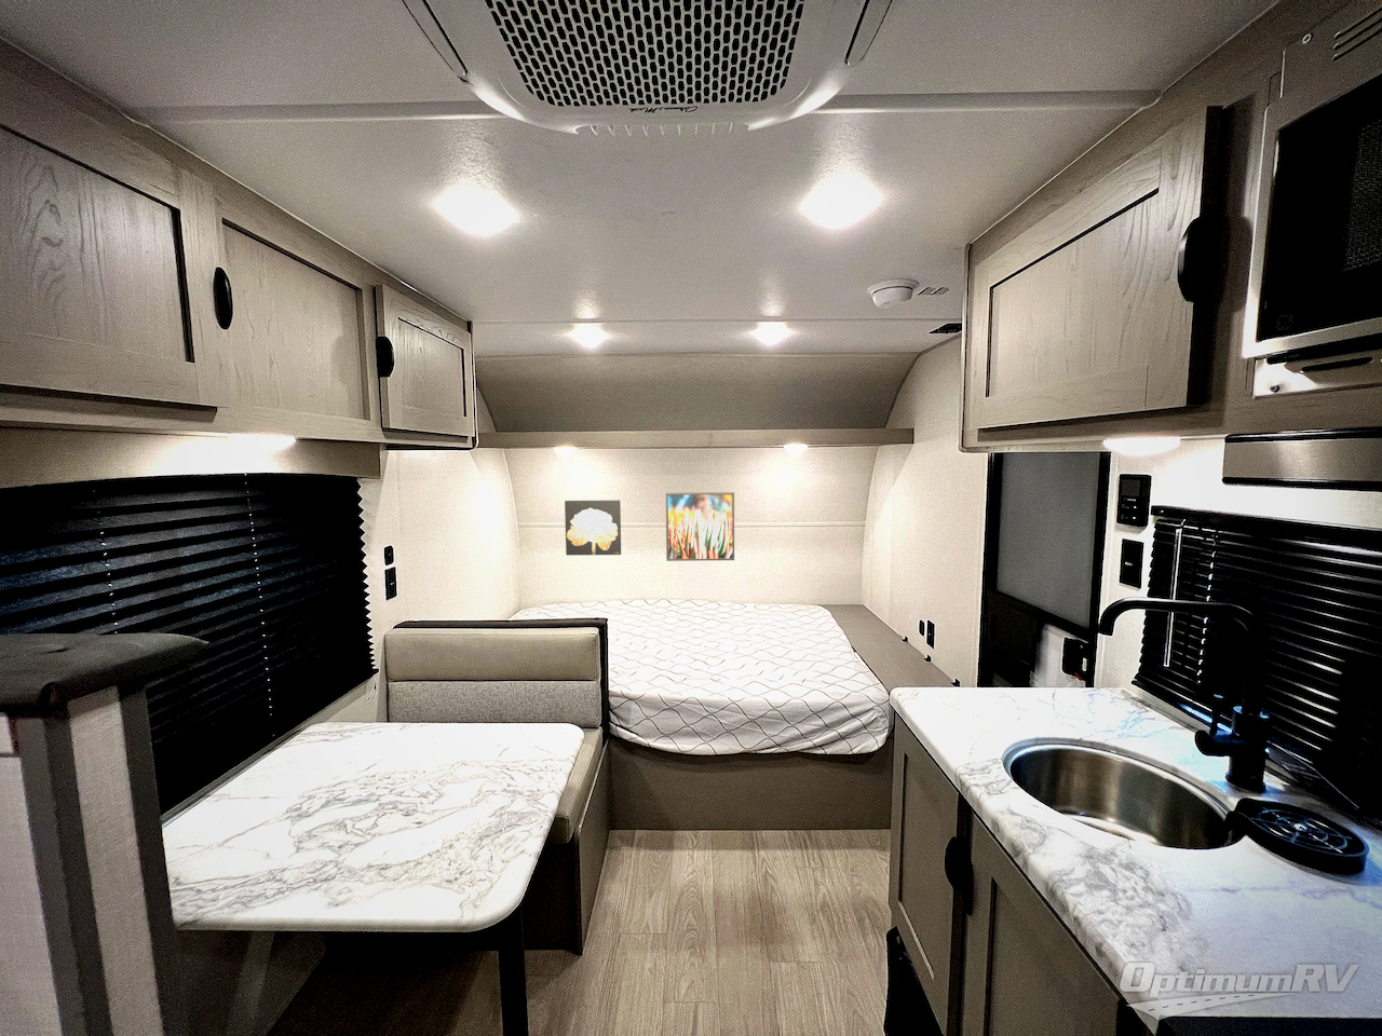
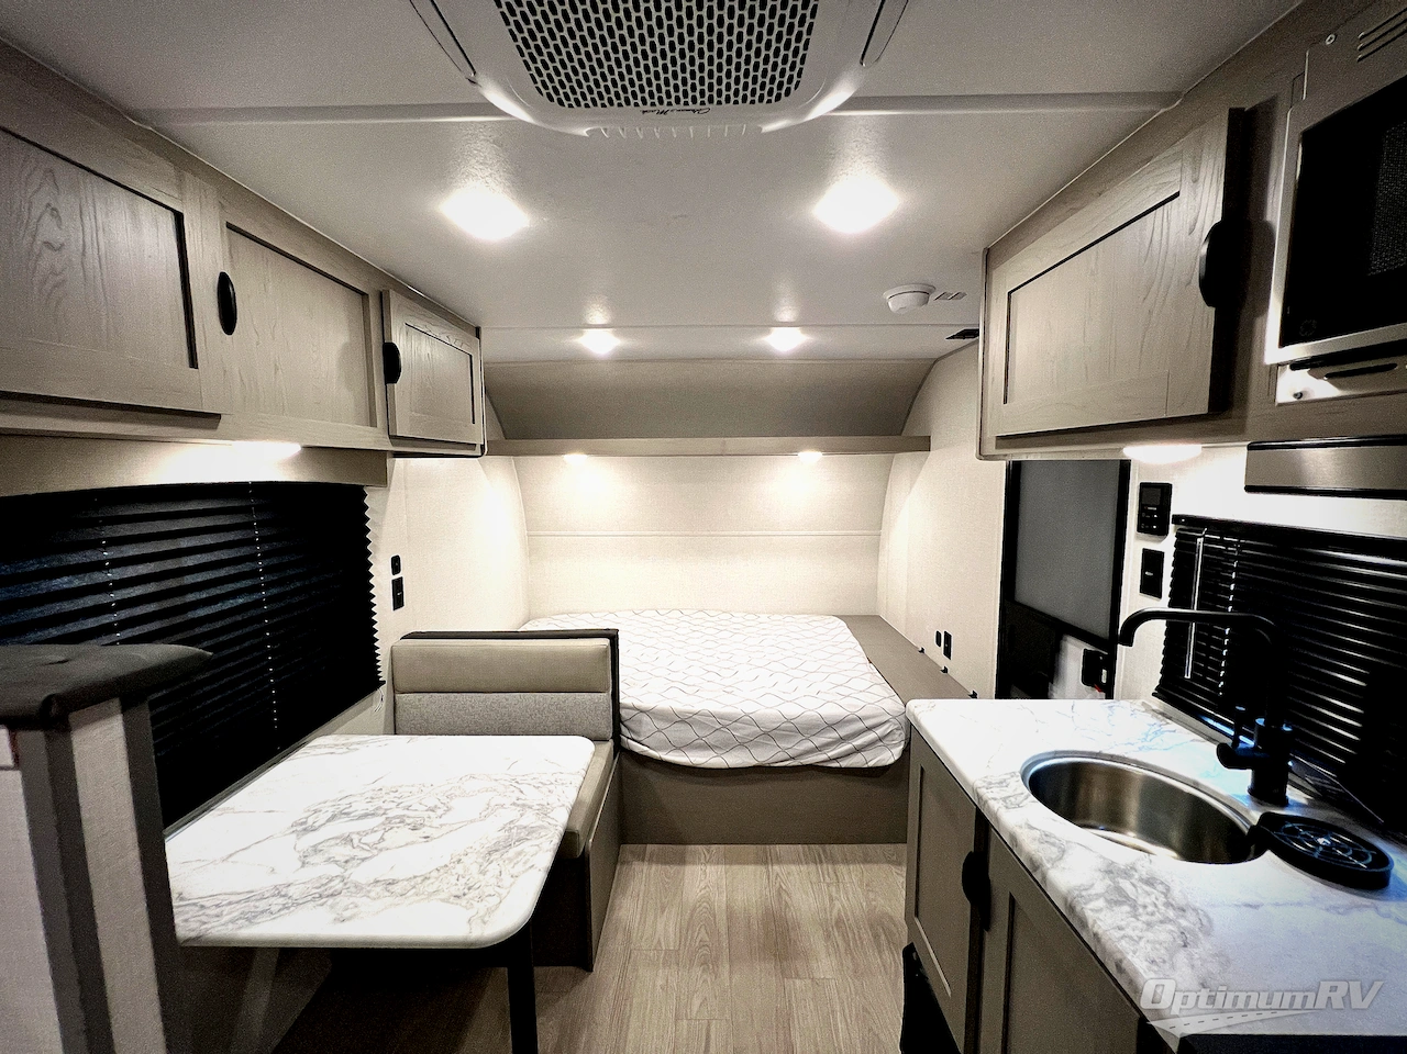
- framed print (700, 527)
- wall art (593, 528)
